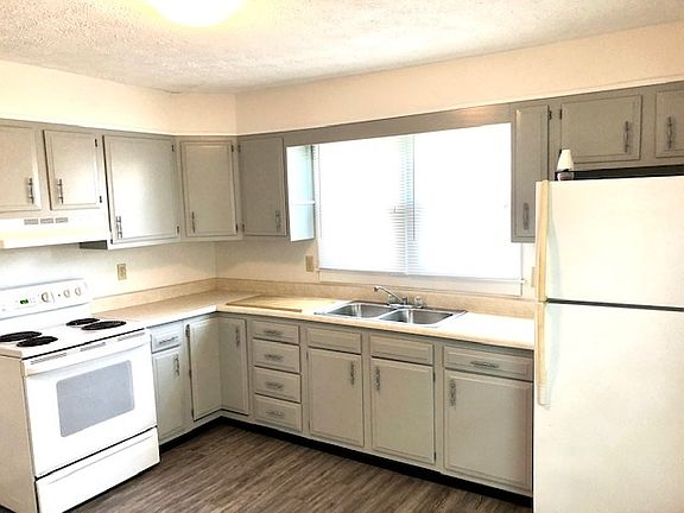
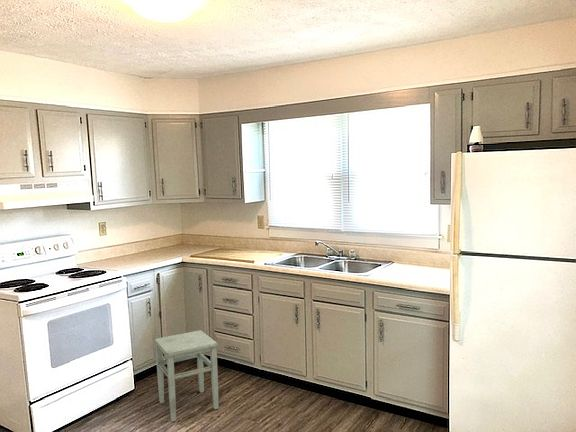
+ stool (186, 373)
